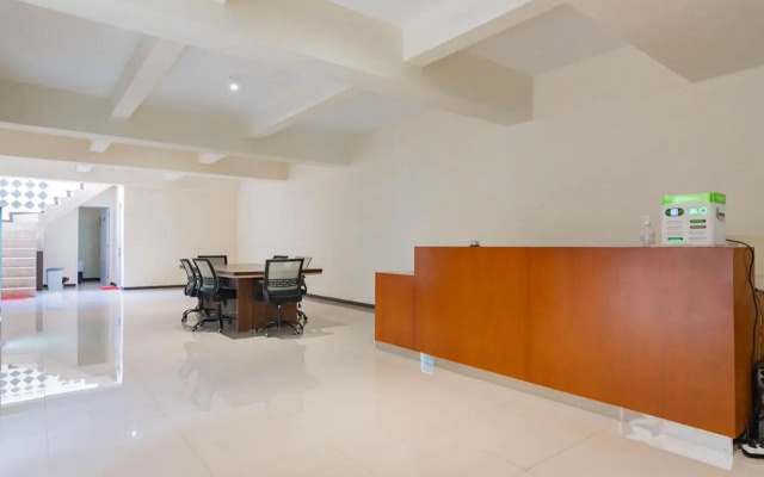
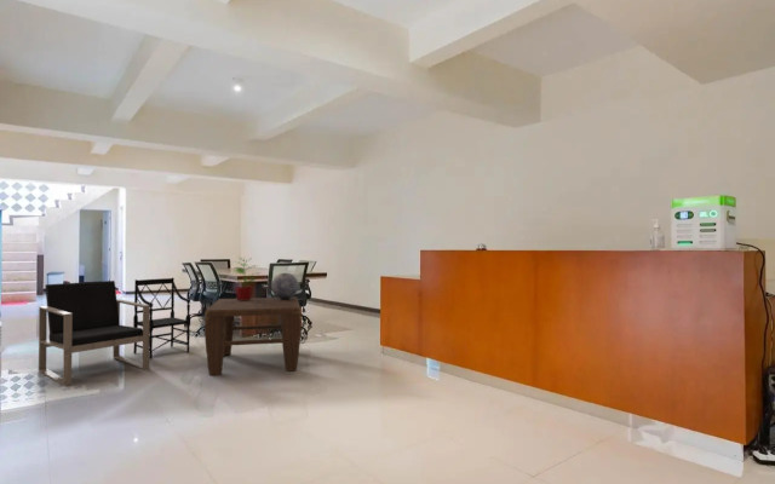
+ decorative sphere (285, 286)
+ potted plant (245, 277)
+ armchair (161, 318)
+ armchair (93, 327)
+ coffee table (256, 328)
